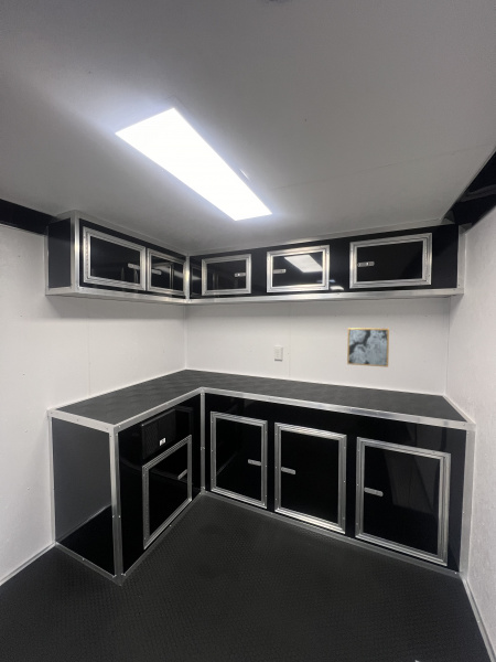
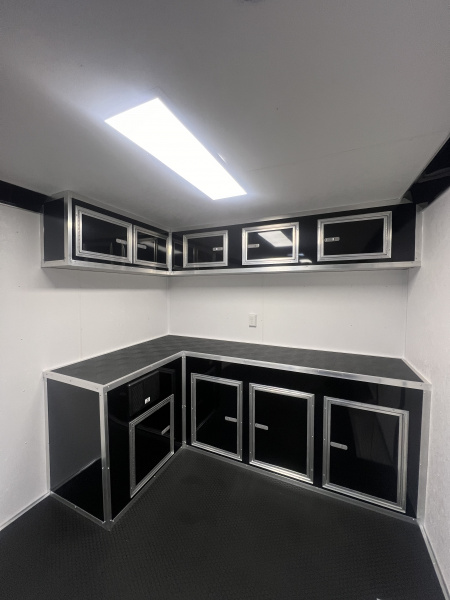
- wall art (367, 346)
